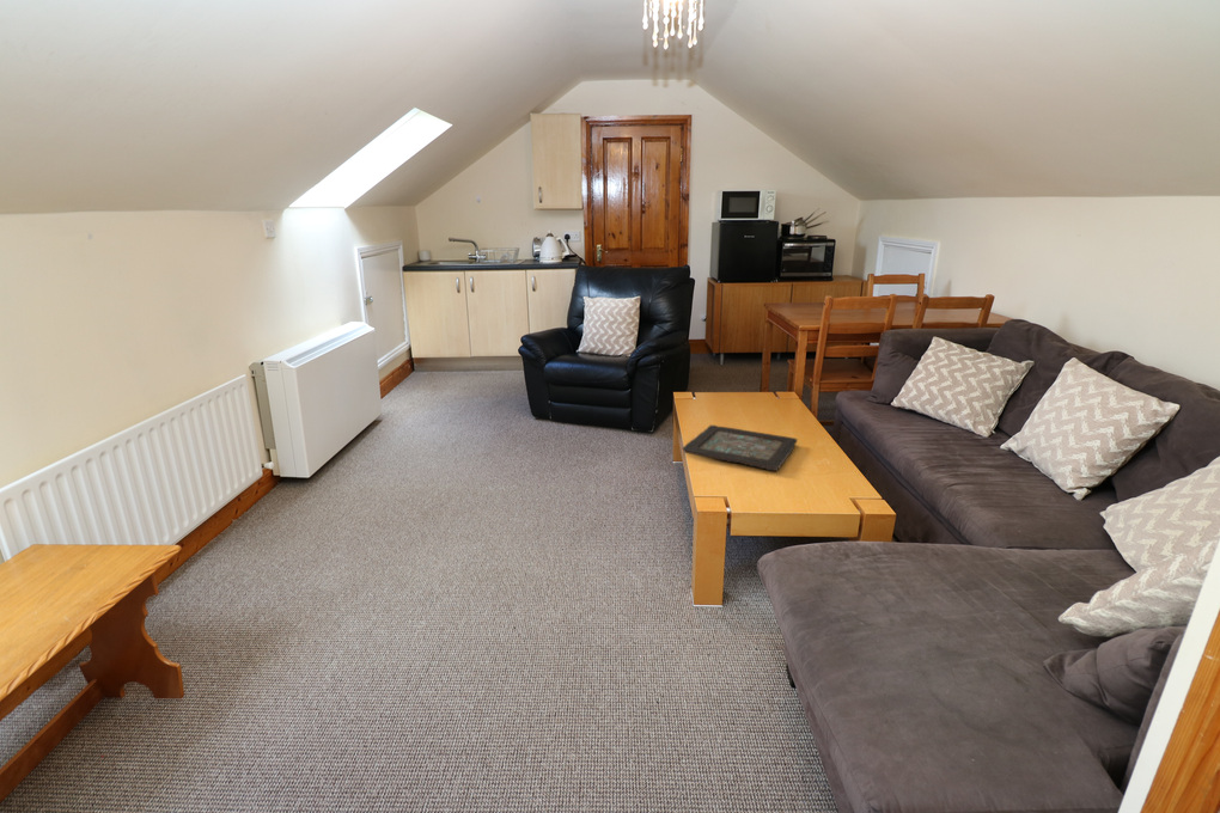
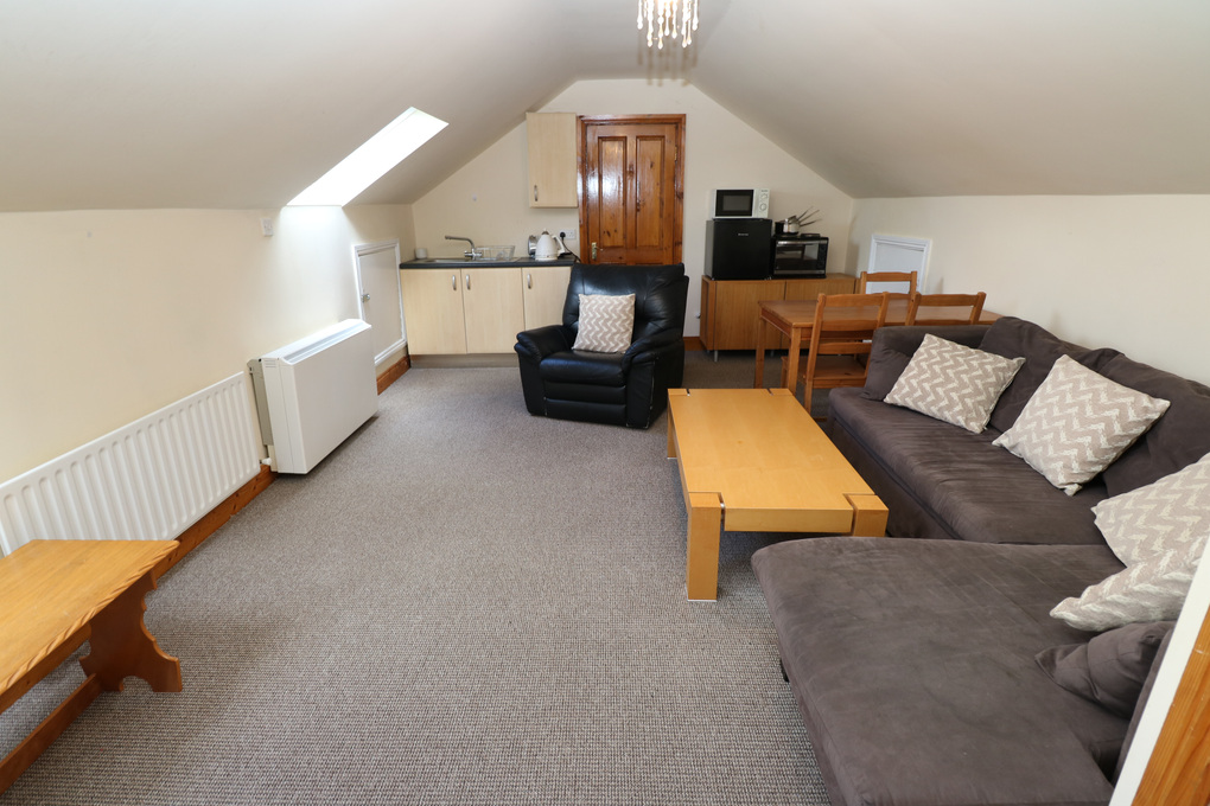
- decorative tray (740, 446)
